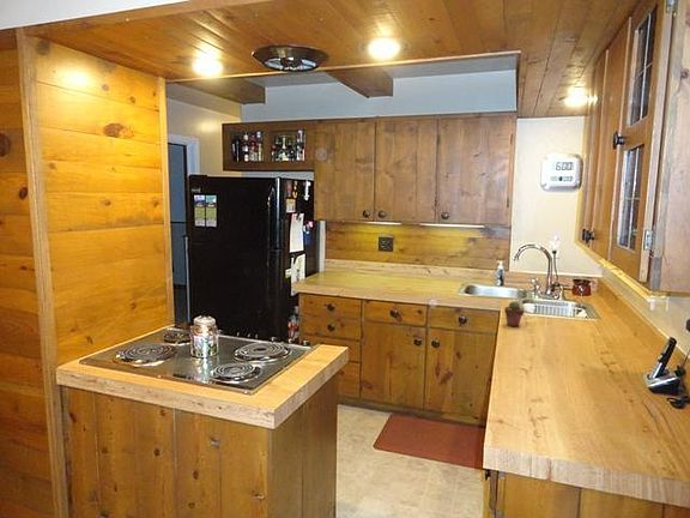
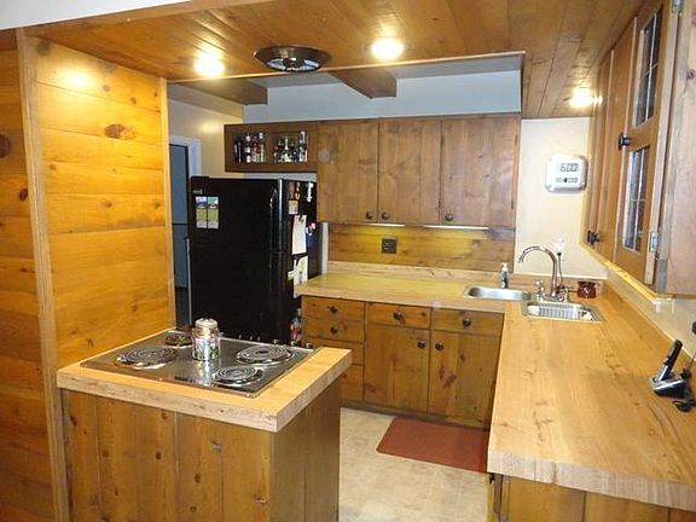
- potted succulent (514, 313)
